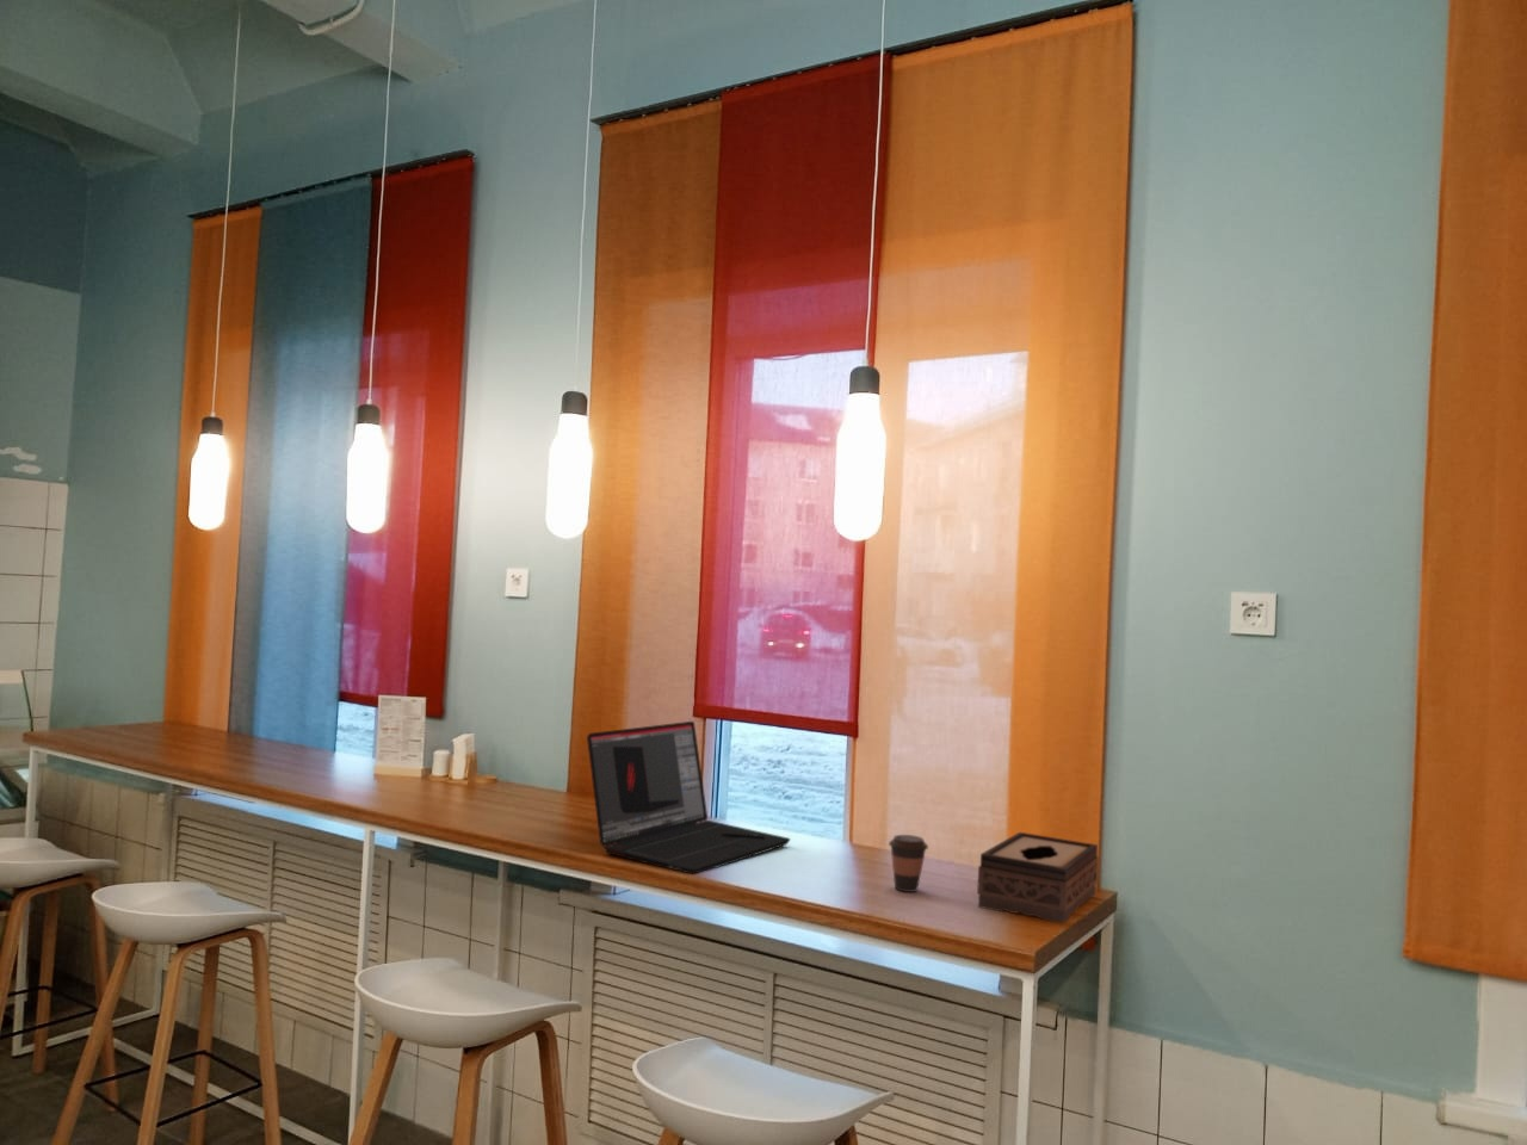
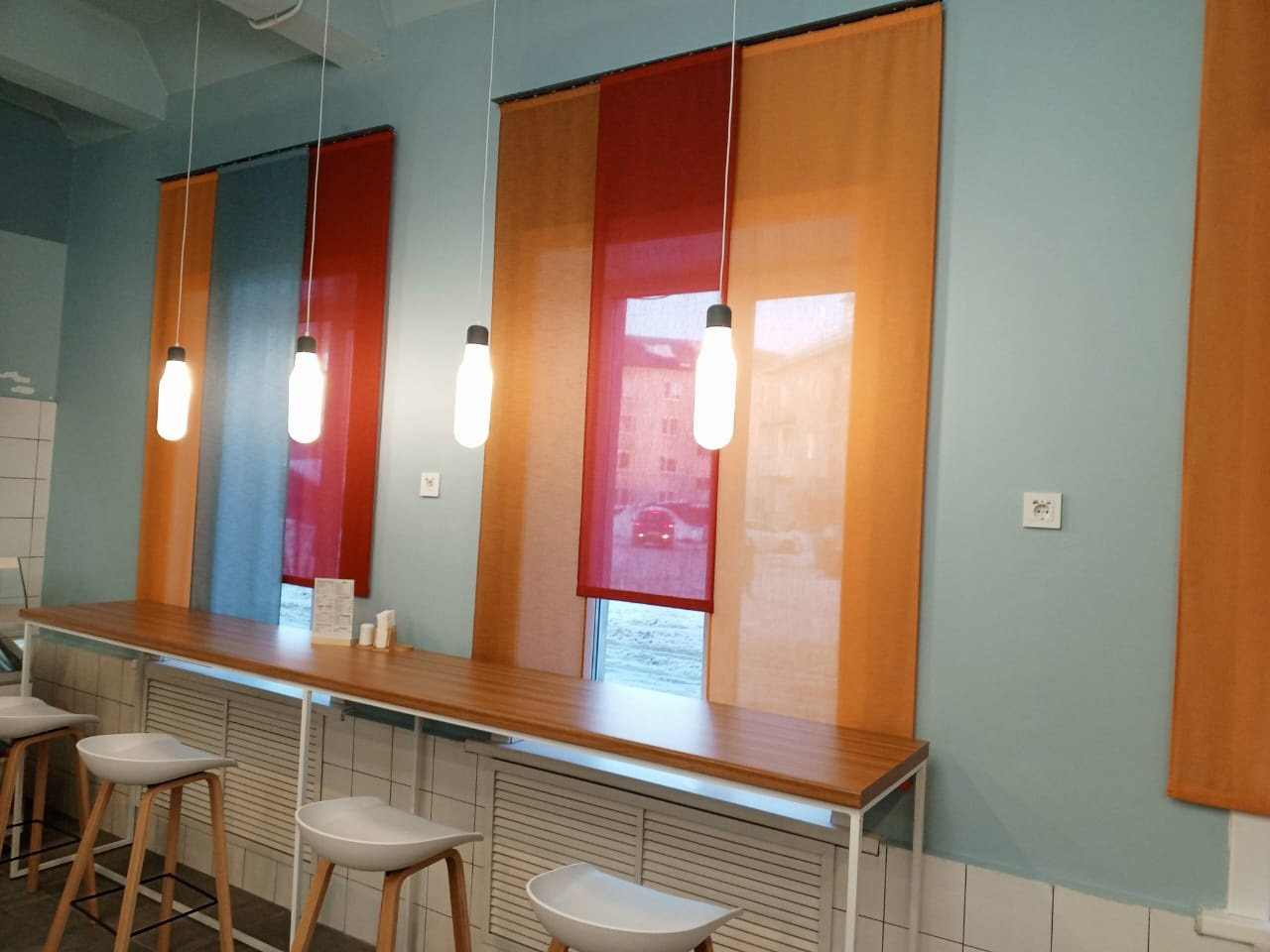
- laptop (691, 789)
- coffee cup (907, 862)
- tissue box (1039, 874)
